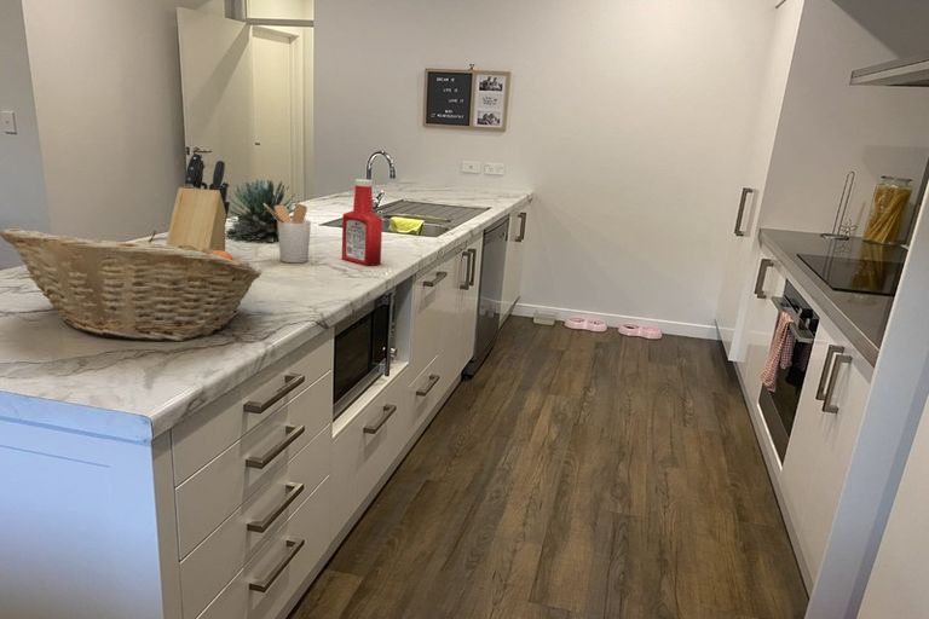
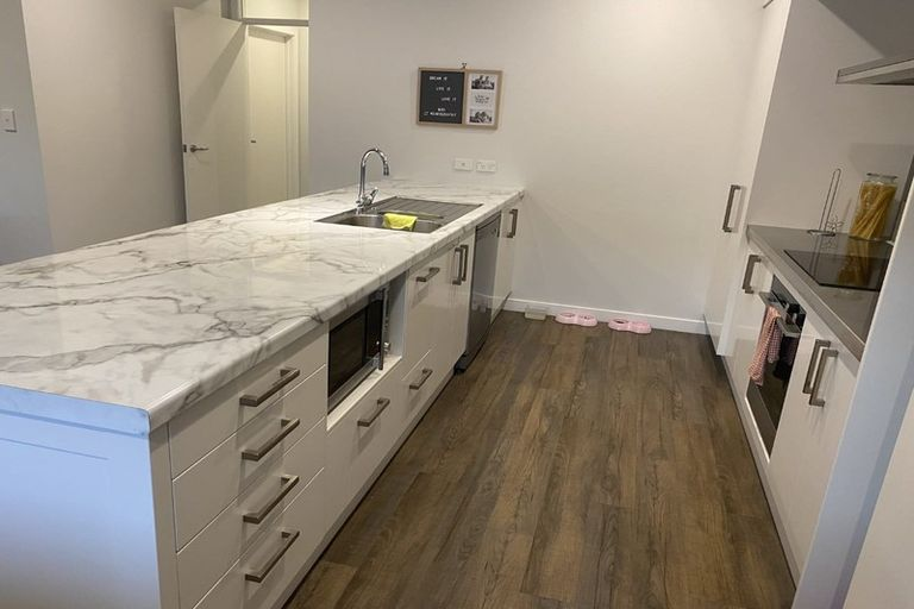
- soap bottle (362, 220)
- knife block (197, 212)
- fruit basket (139, 273)
- succulent plant (270, 207)
- utensil holder (285, 231)
